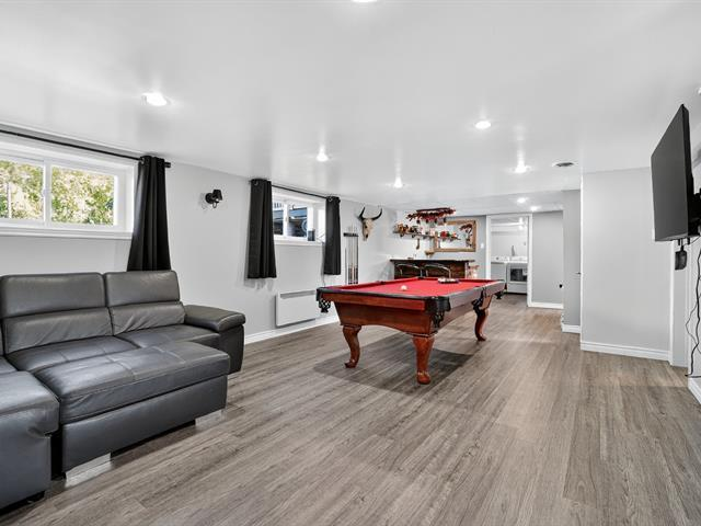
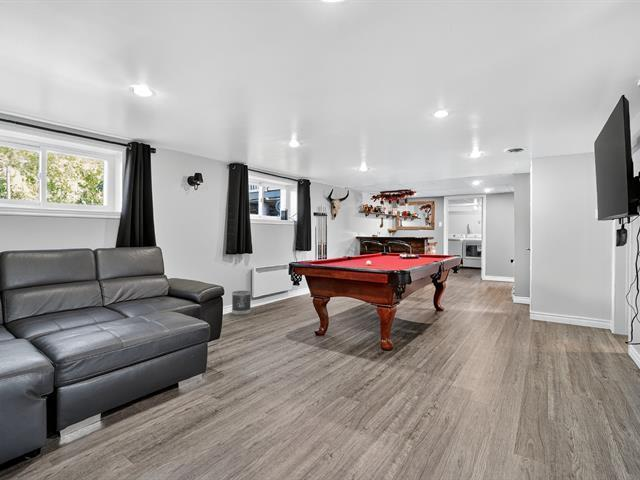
+ wastebasket (241, 302)
